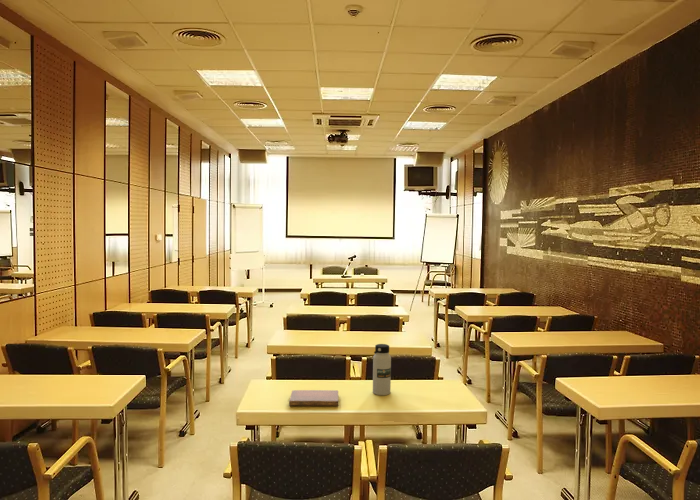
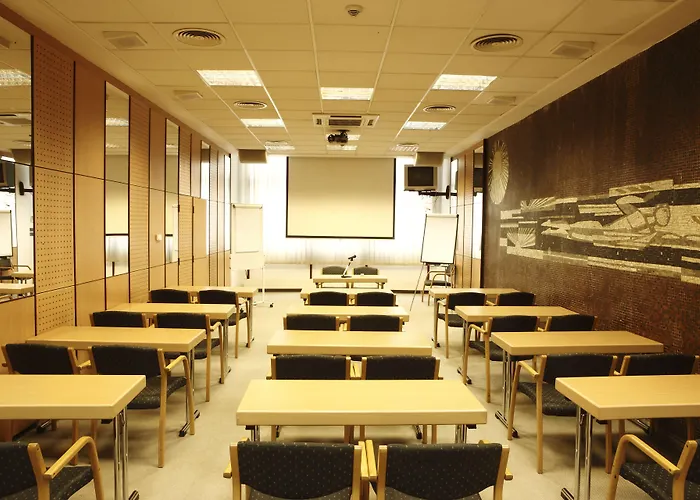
- notebook (314, 397)
- water bottle (381, 368)
